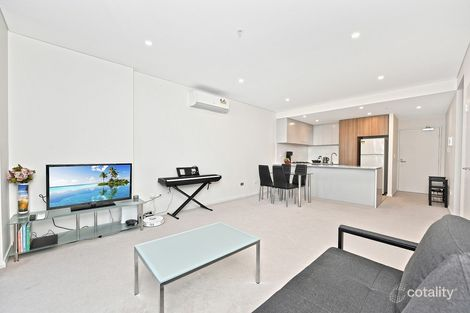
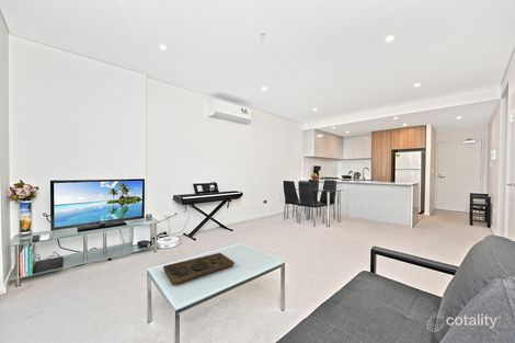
+ decorative tray (199, 265)
